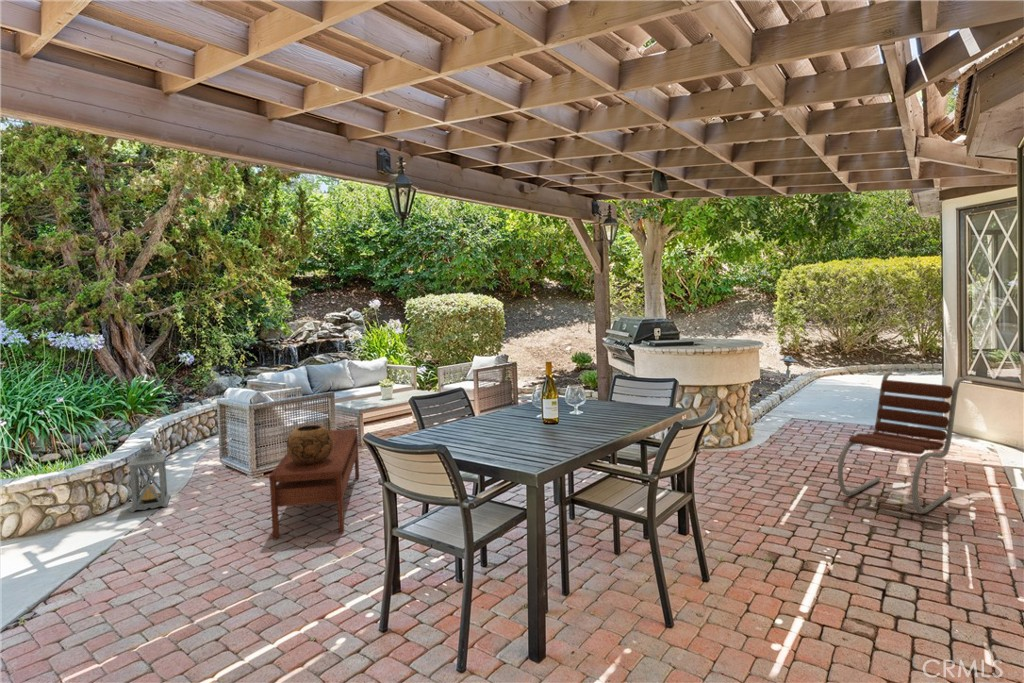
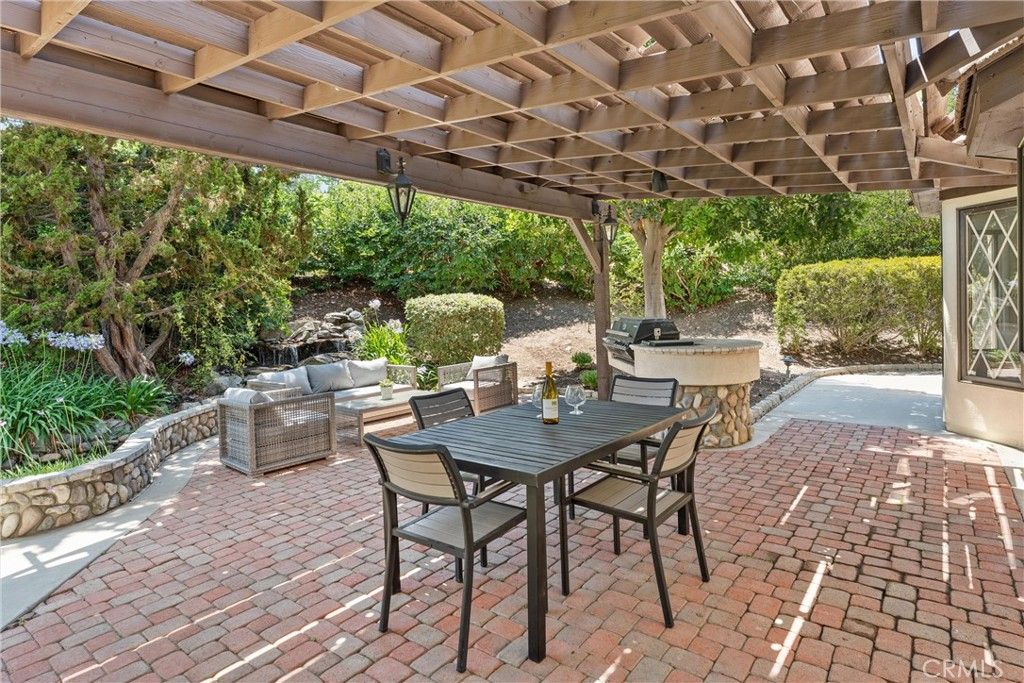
- lantern (148, 475)
- decorative bowl (310, 444)
- coffee table (321, 476)
- lounge chair (900, 438)
